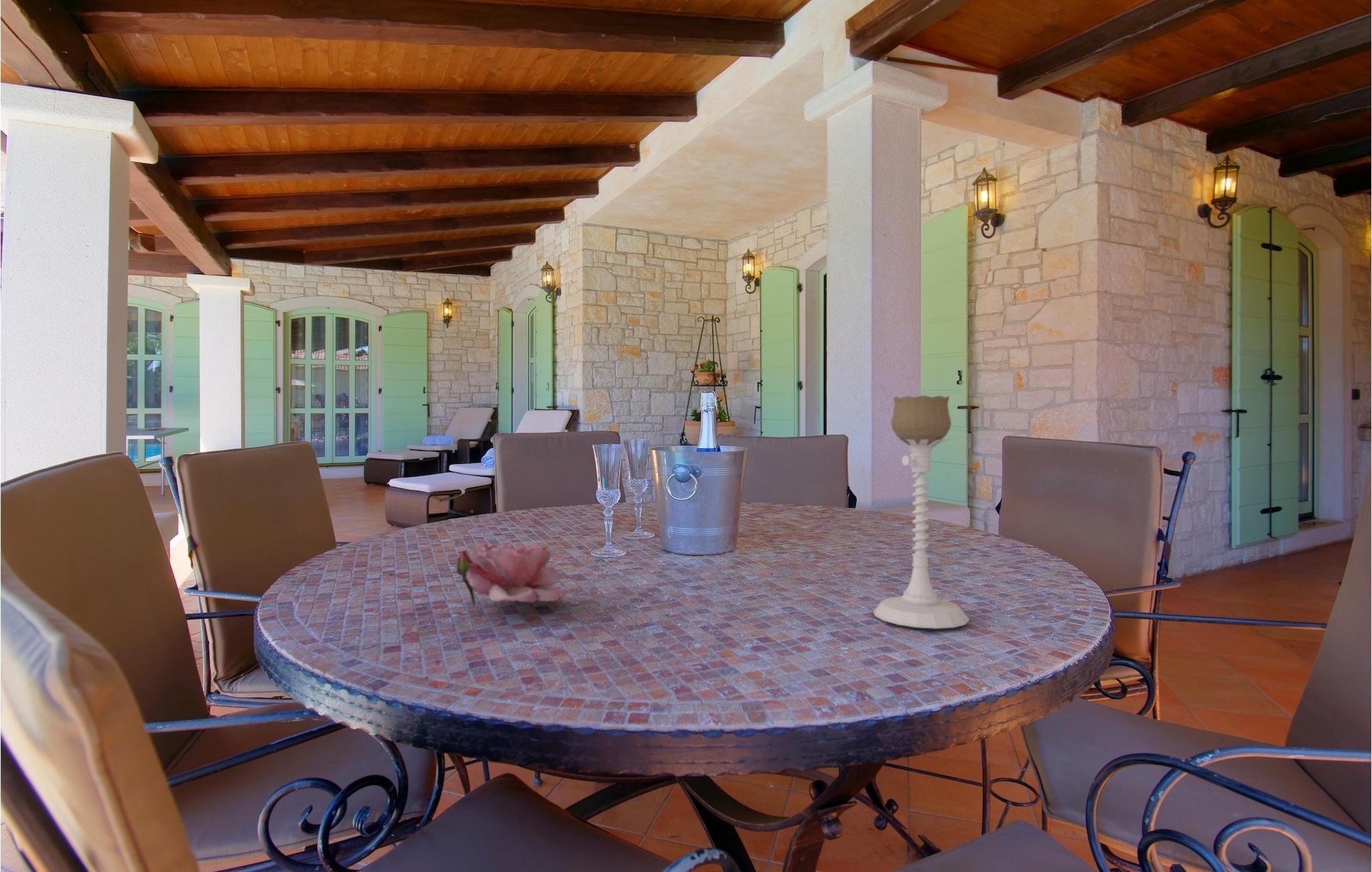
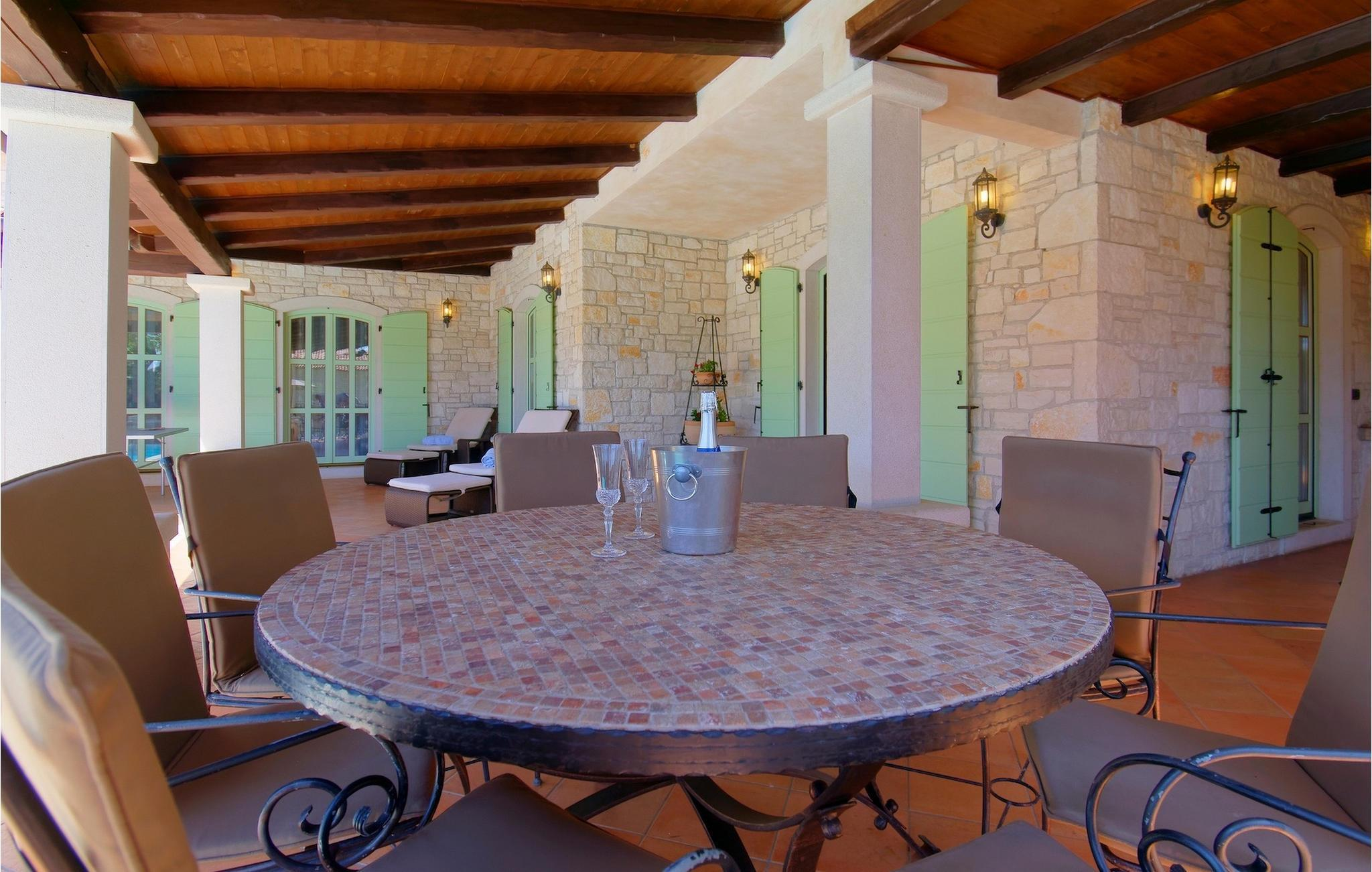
- candle holder (920, 506)
- flower (510, 575)
